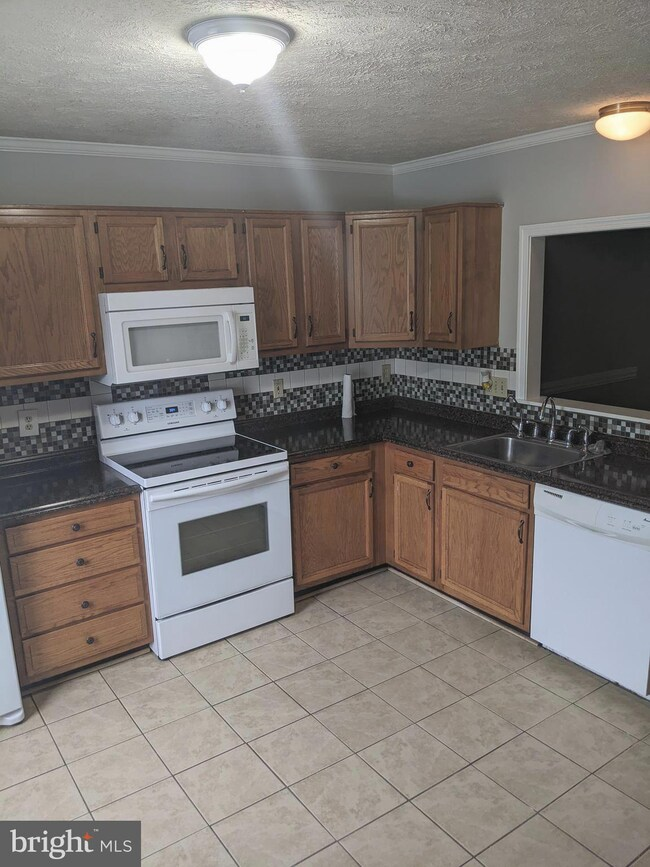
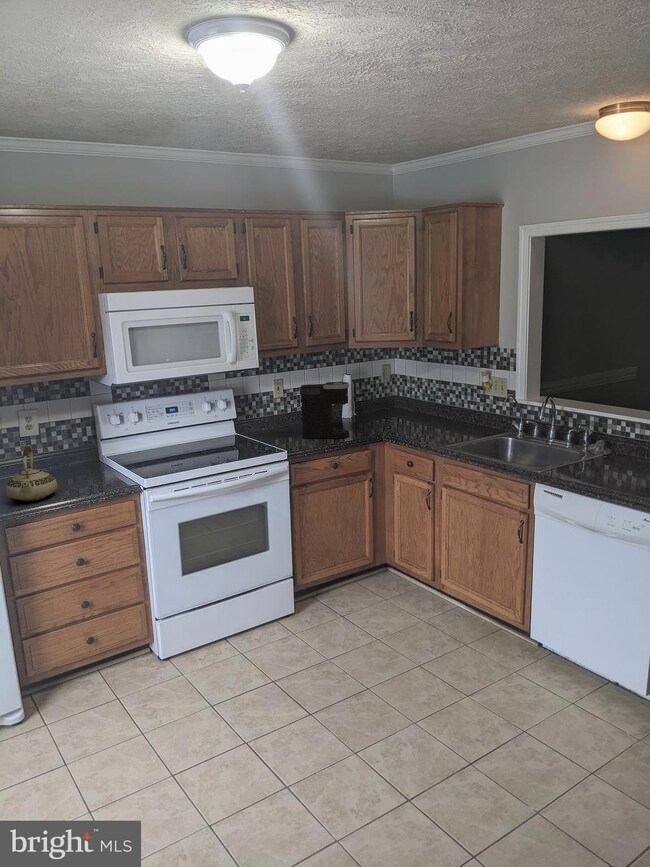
+ teakettle (29, 474)
+ coffee maker (325, 410)
